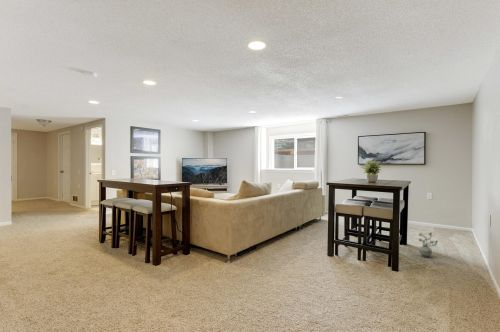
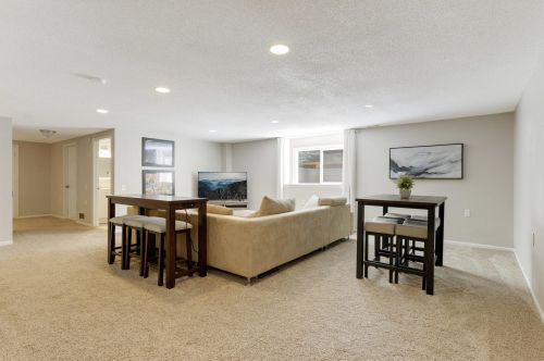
- potted plant (427, 244)
